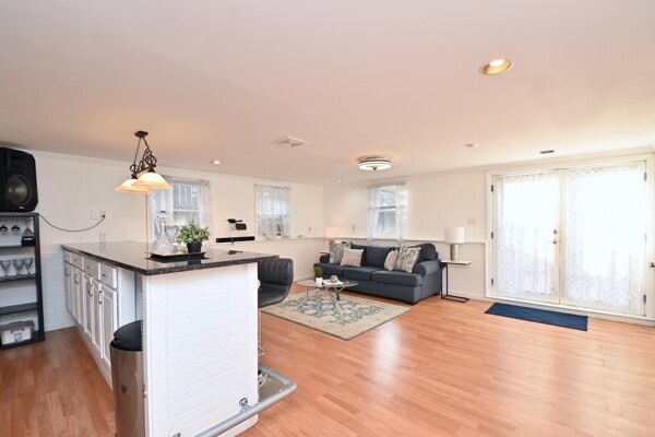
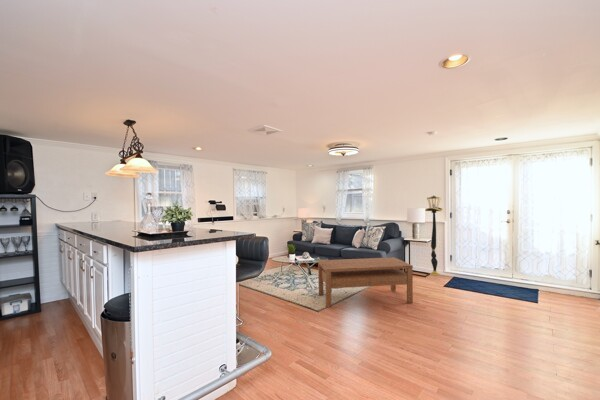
+ floor lamp (434, 235)
+ coffee table (363, 280)
